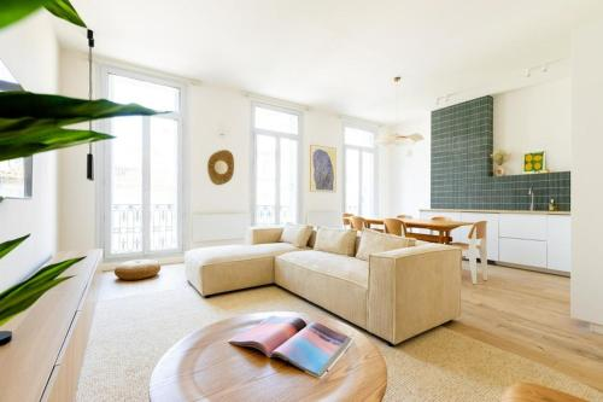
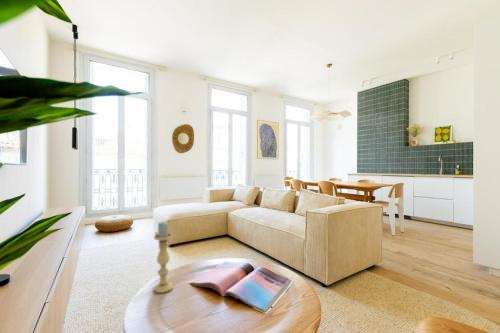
+ candle holder (163, 254)
